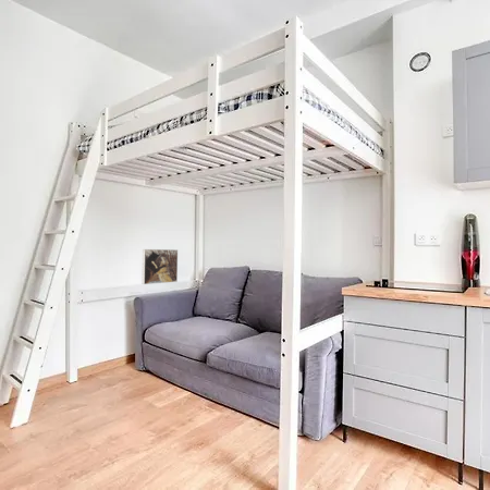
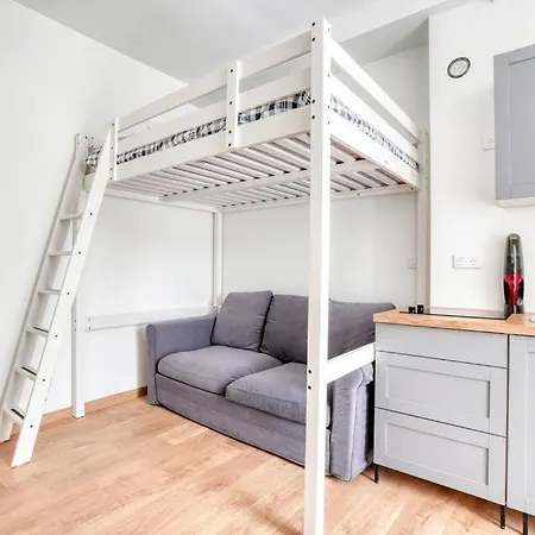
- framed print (160, 266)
